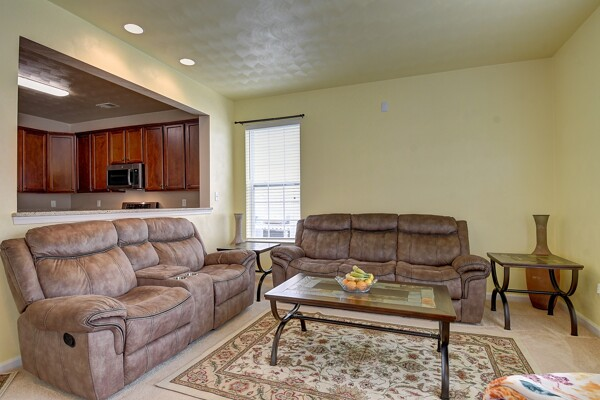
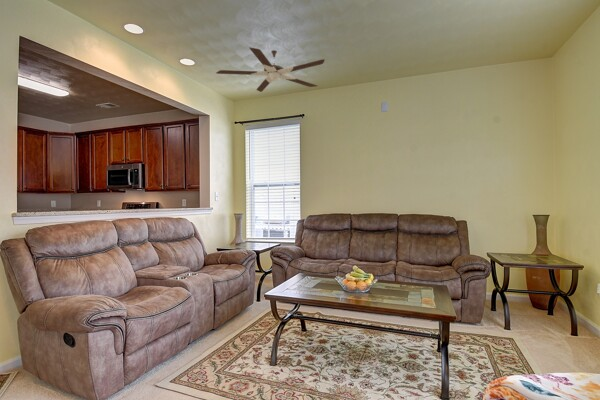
+ ceiling fan (269, 66)
